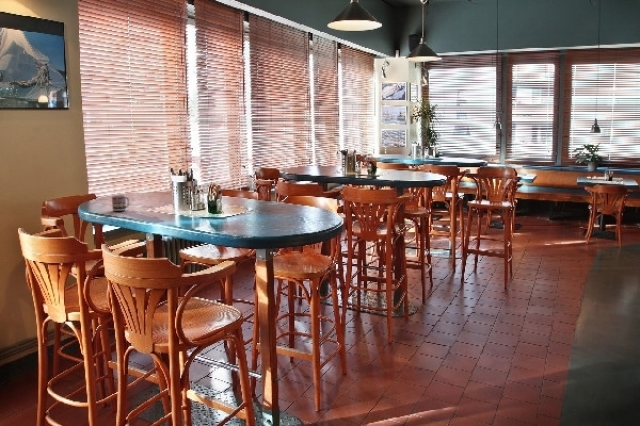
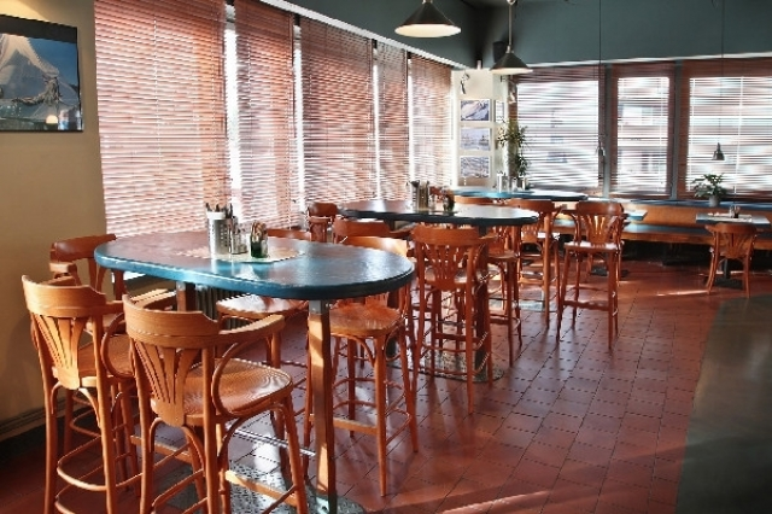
- cup (121, 202)
